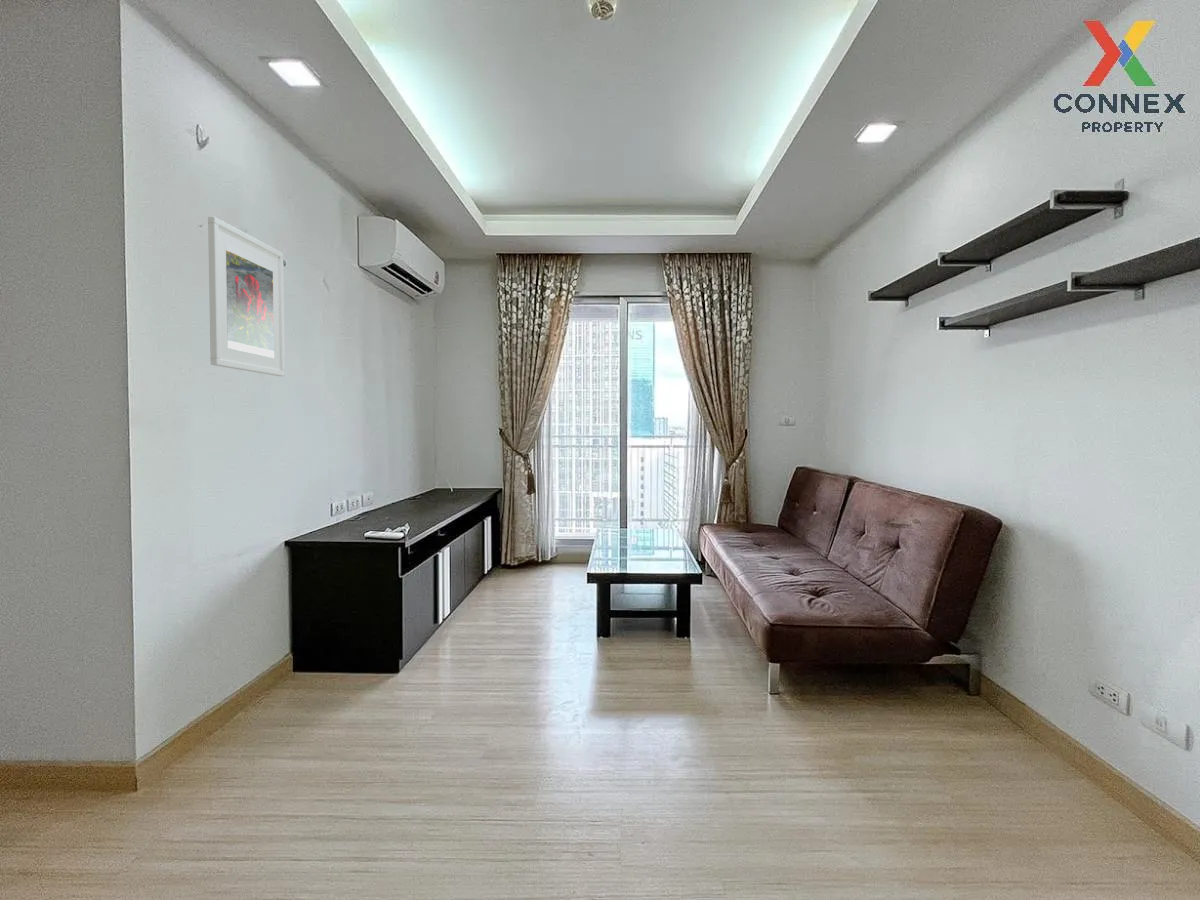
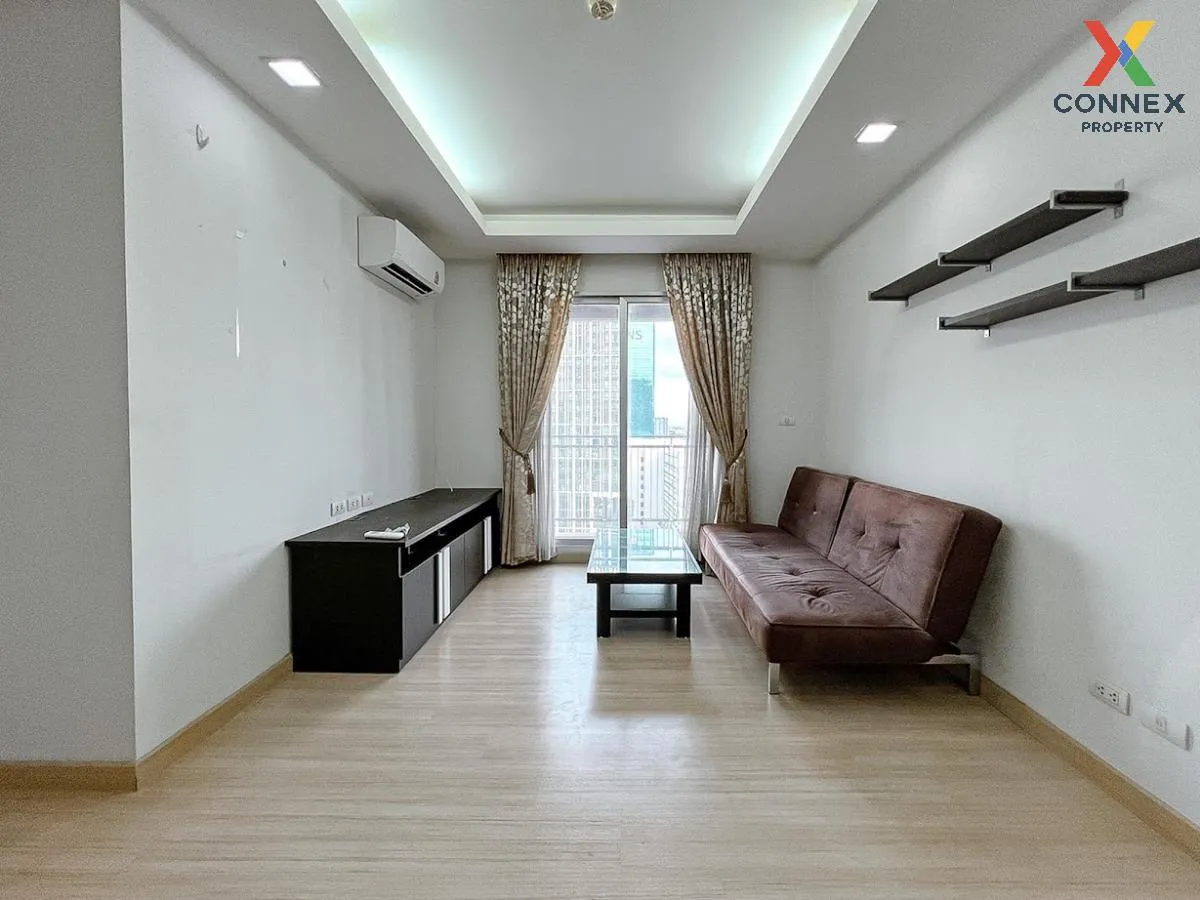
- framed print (250, 303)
